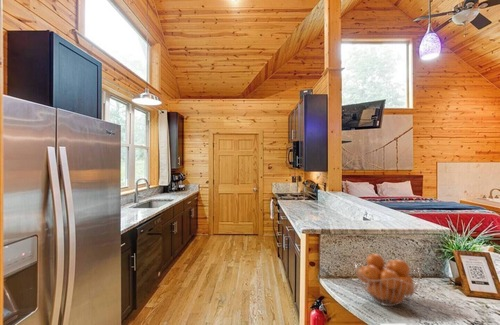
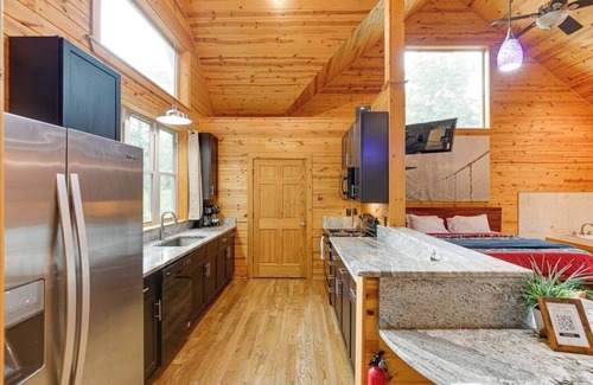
- fruit basket (385, 278)
